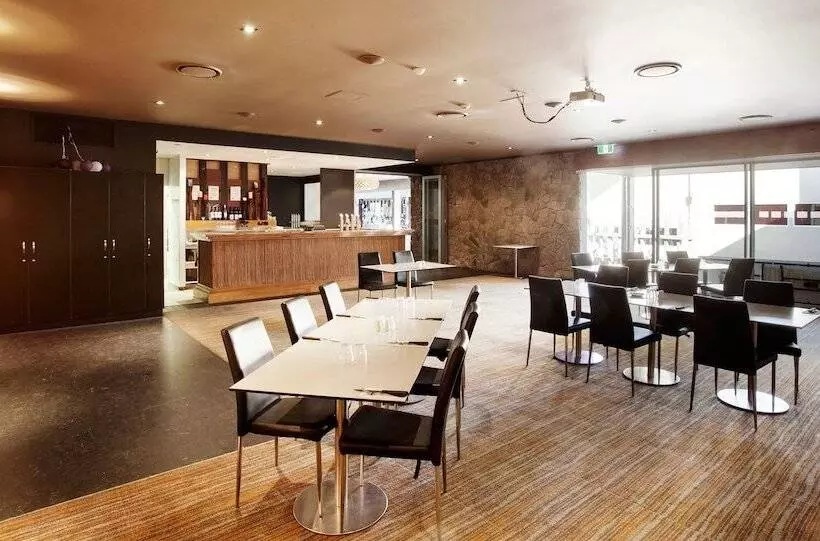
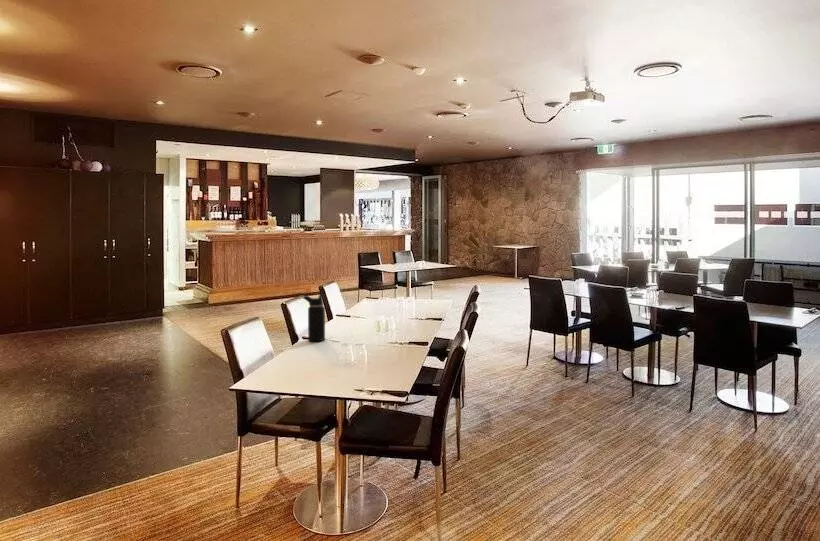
+ water bottle (314, 315)
